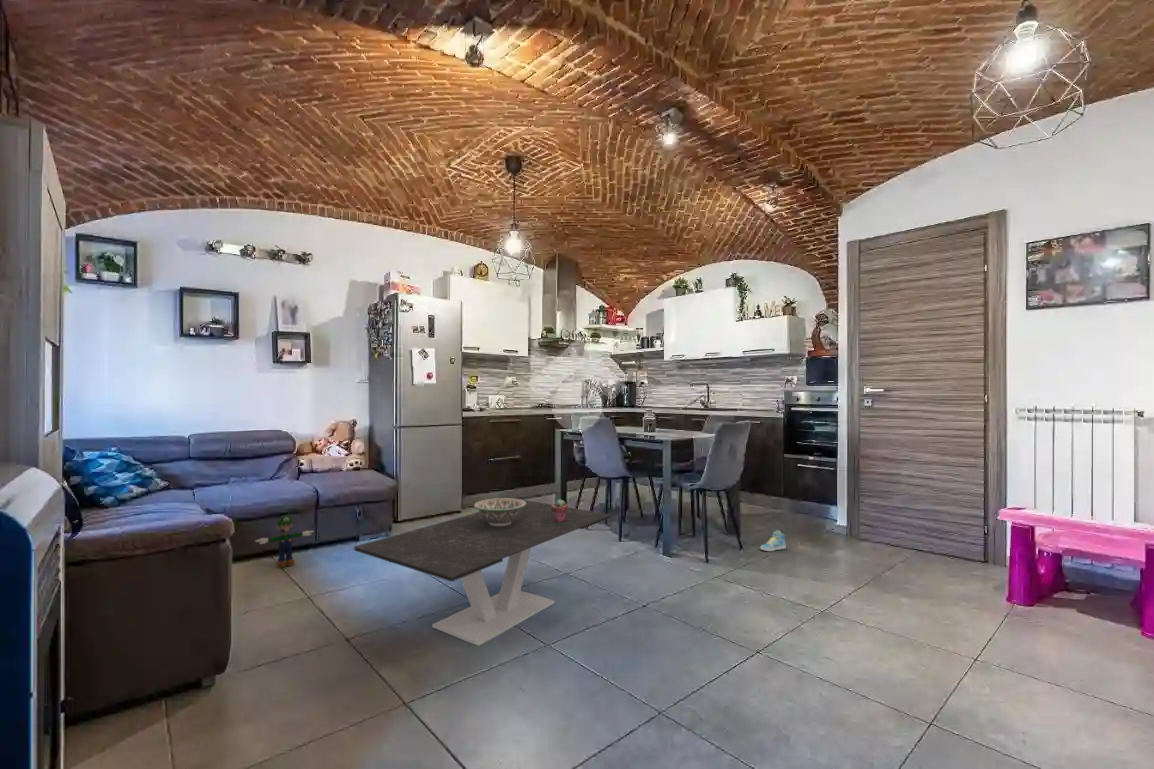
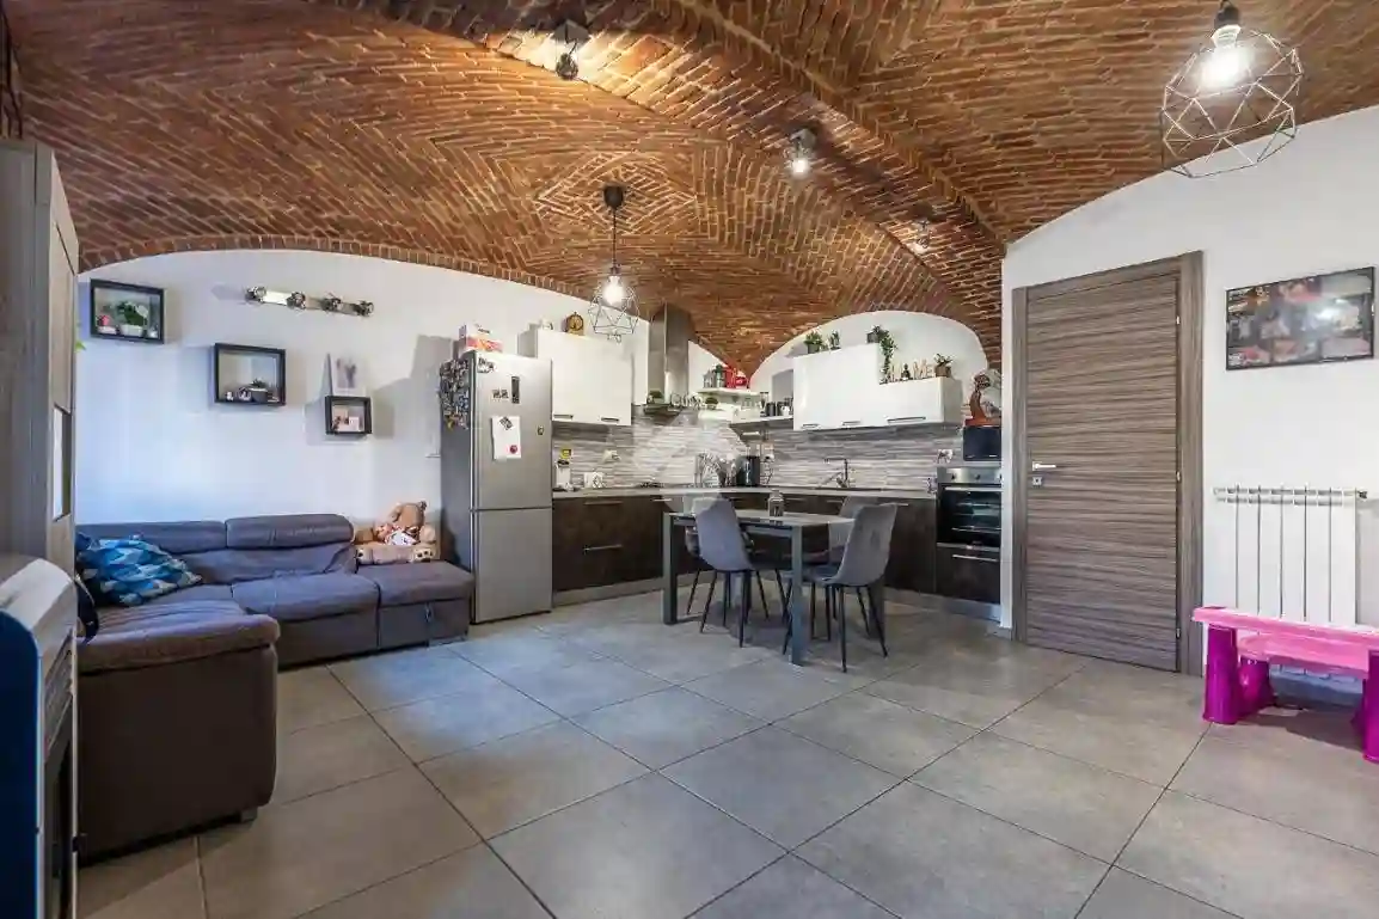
- sneaker (772, 539)
- plush toy (285, 539)
- coffee table (492, 565)
- decorative bowl (500, 513)
- potted succulent (559, 509)
